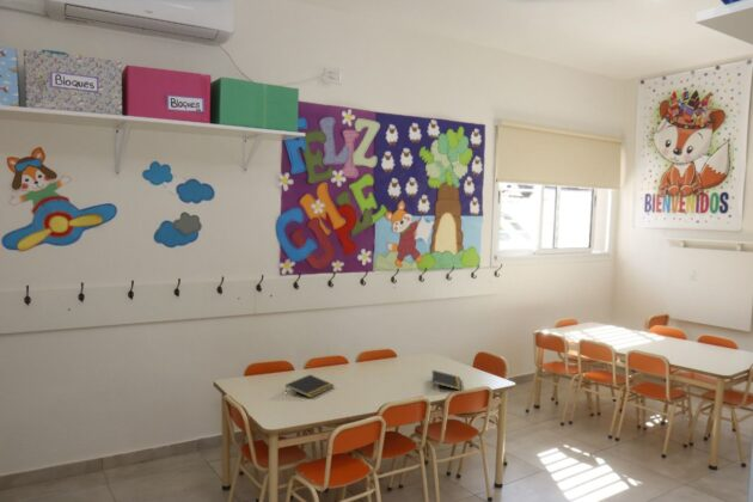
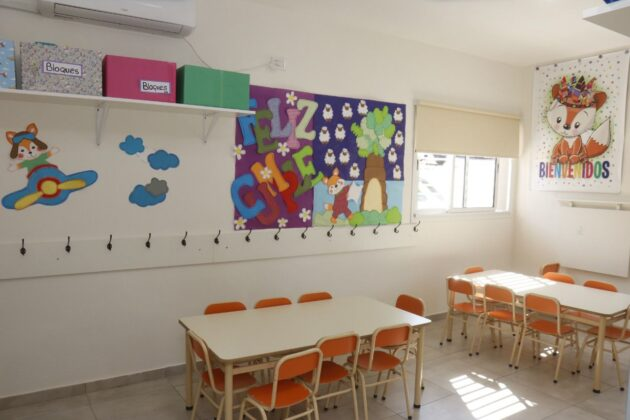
- notepad (446, 379)
- notepad (310, 385)
